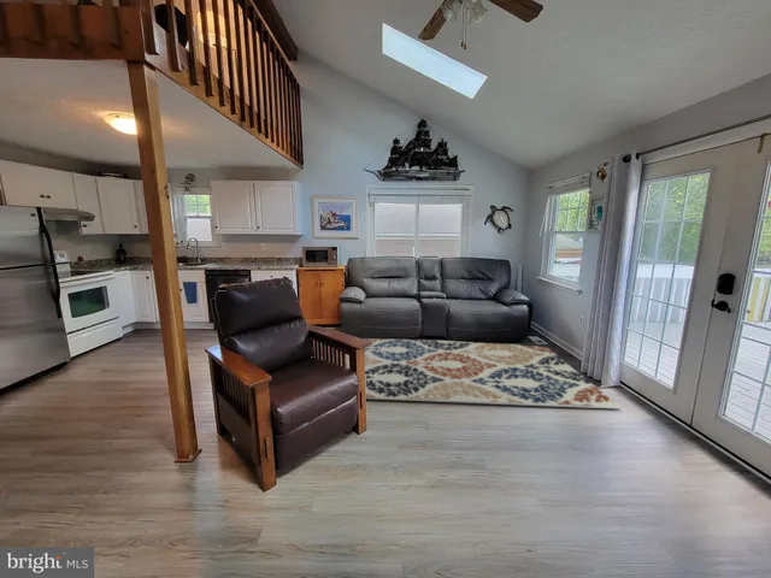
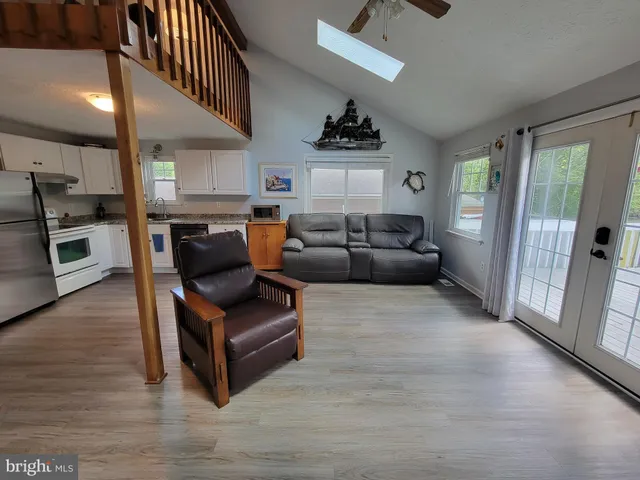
- rug (455, 364)
